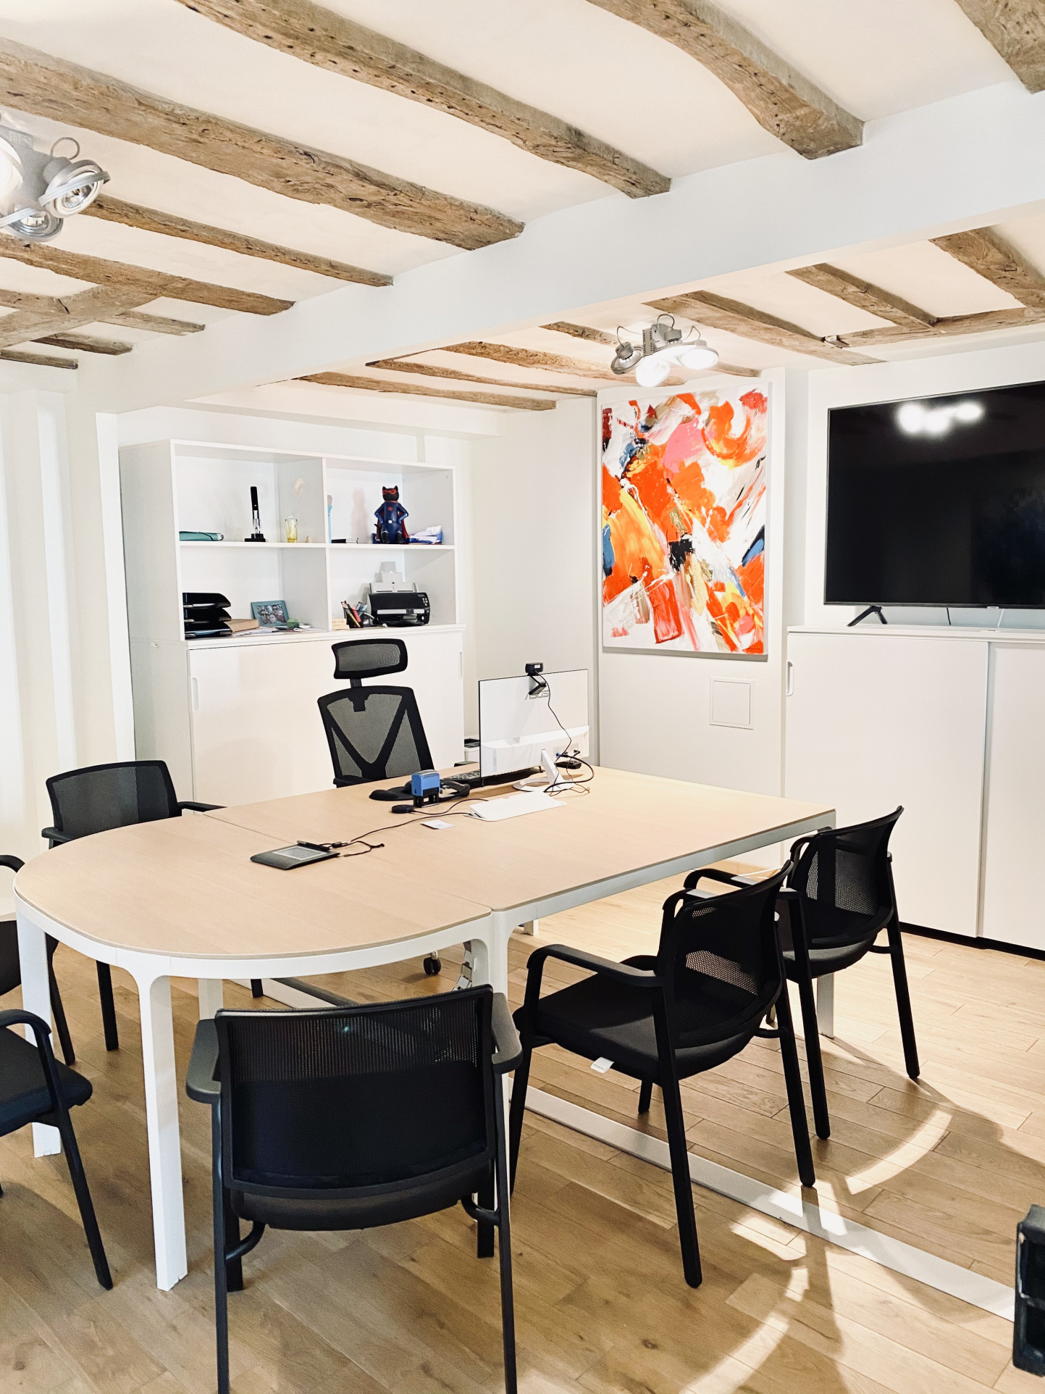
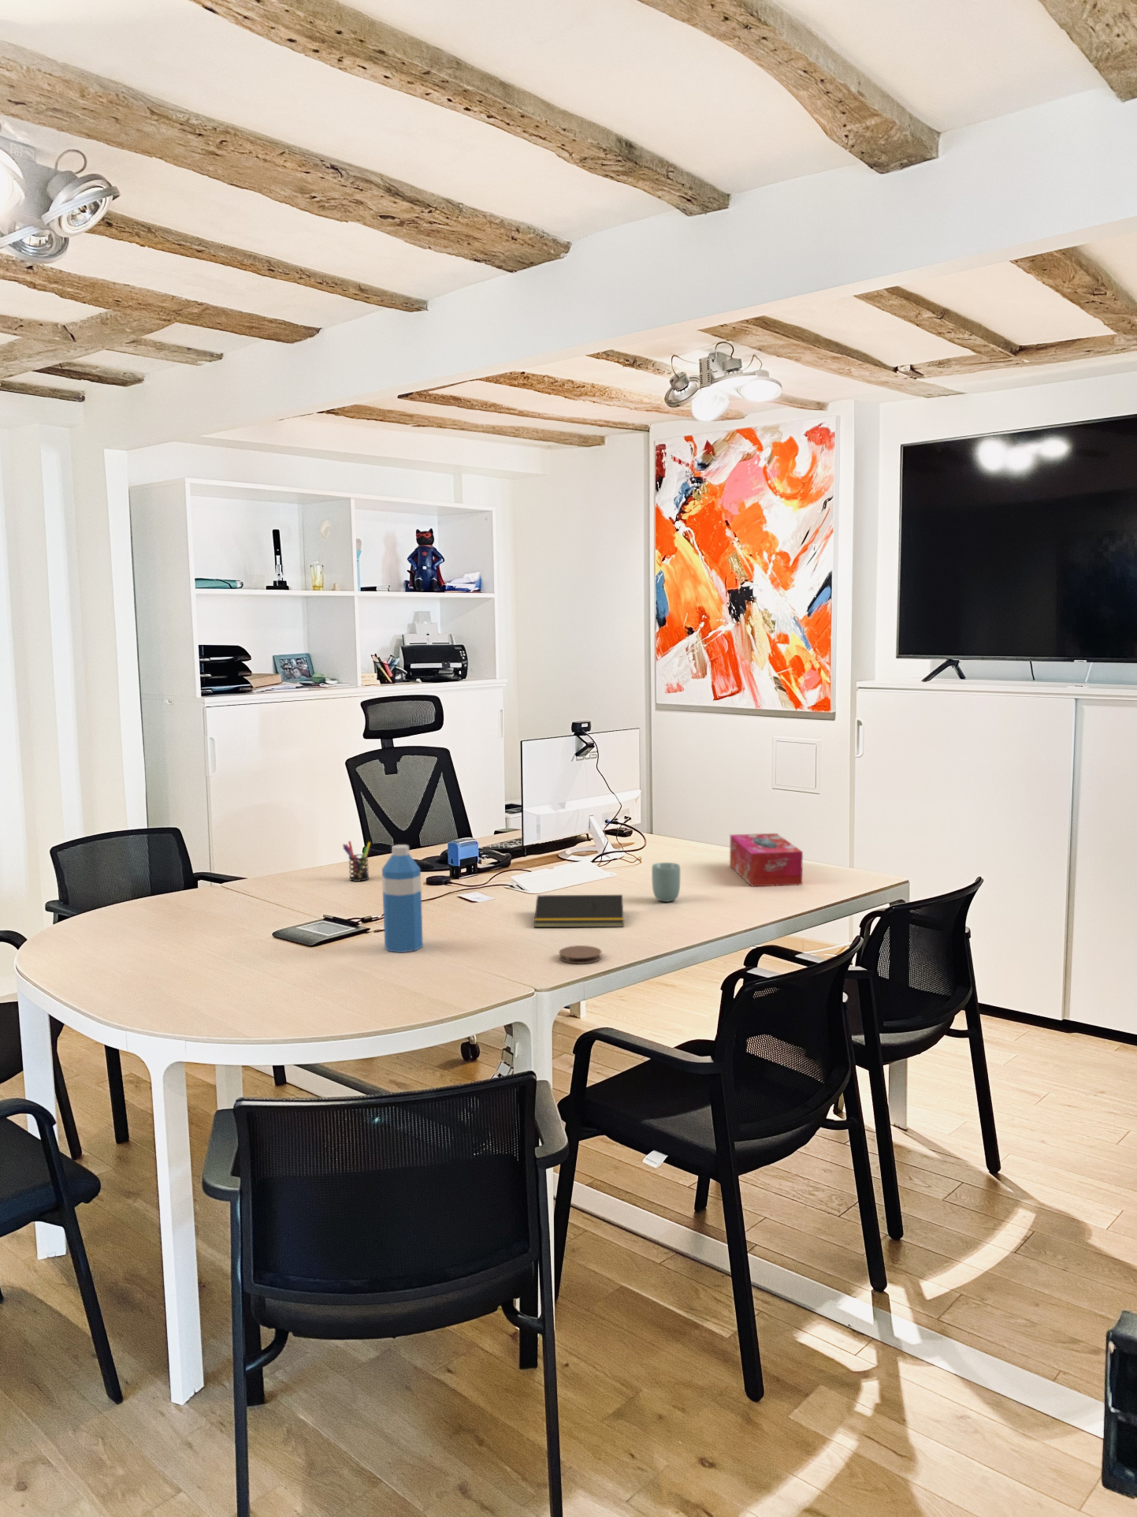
+ cup (665, 883)
+ tissue box (764, 859)
+ coaster (580, 954)
+ pen holder (358, 859)
+ water bottle (401, 897)
+ notepad (579, 910)
